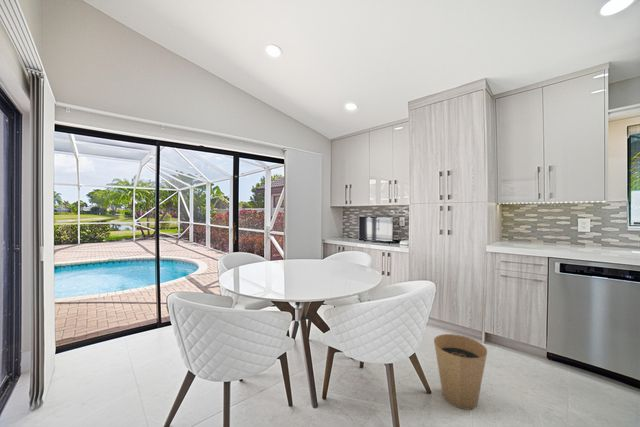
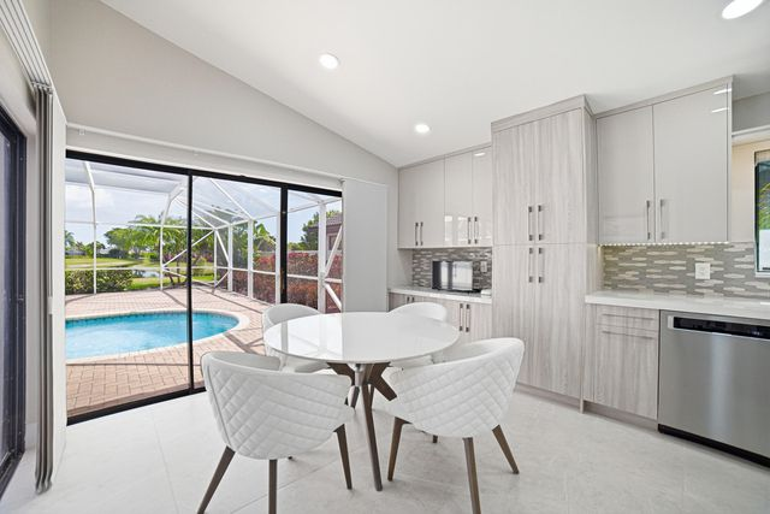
- trash can (459, 371)
